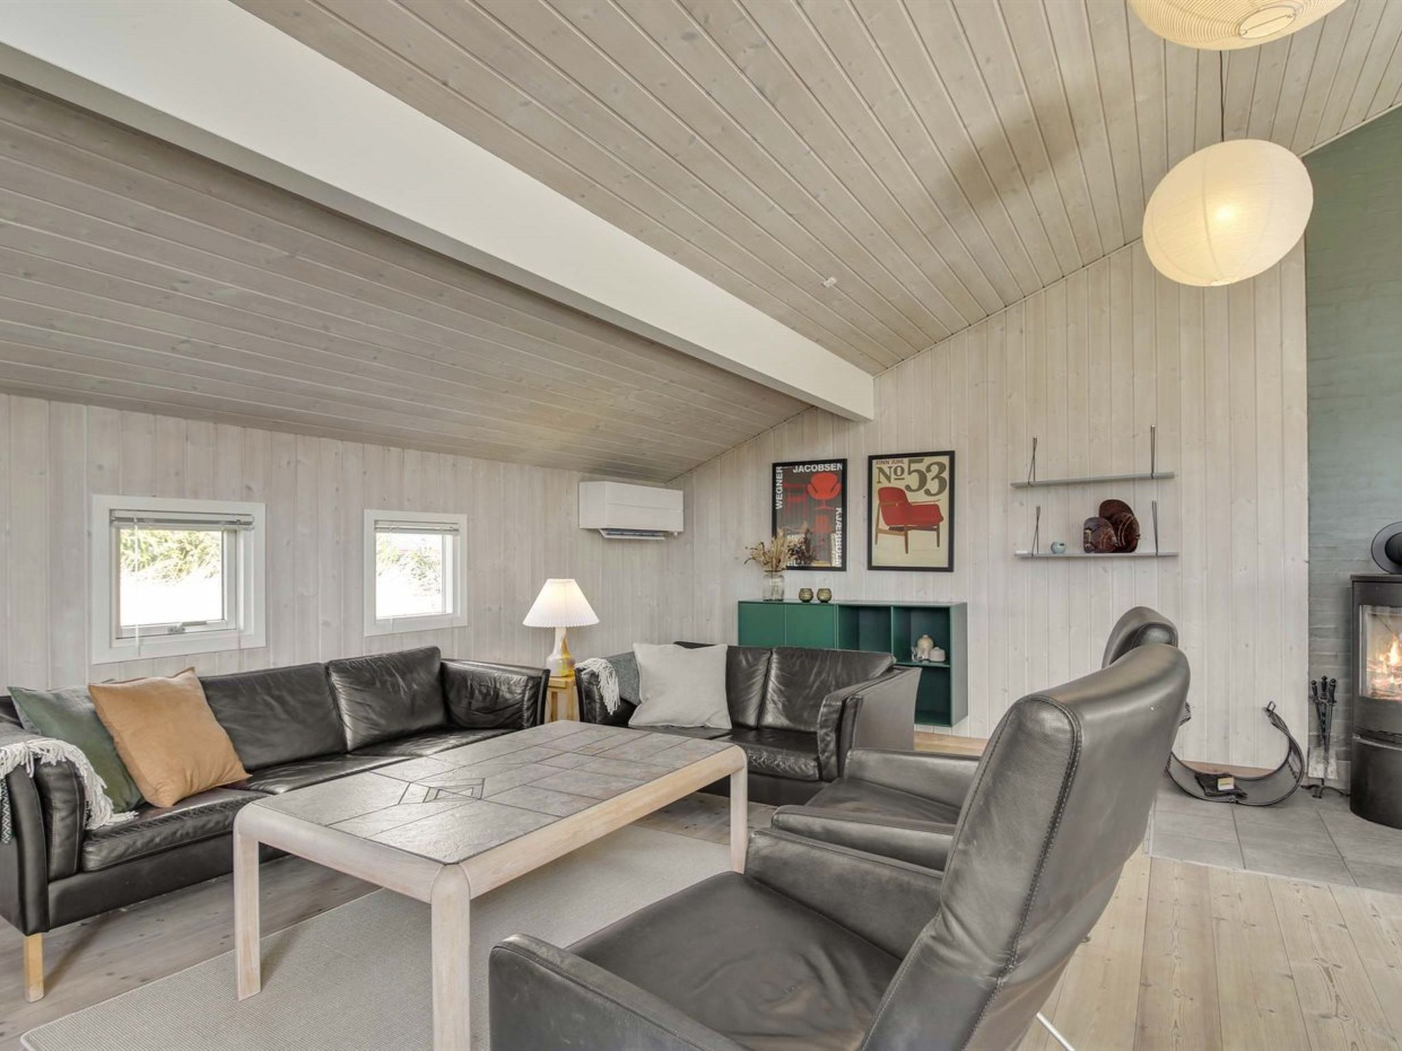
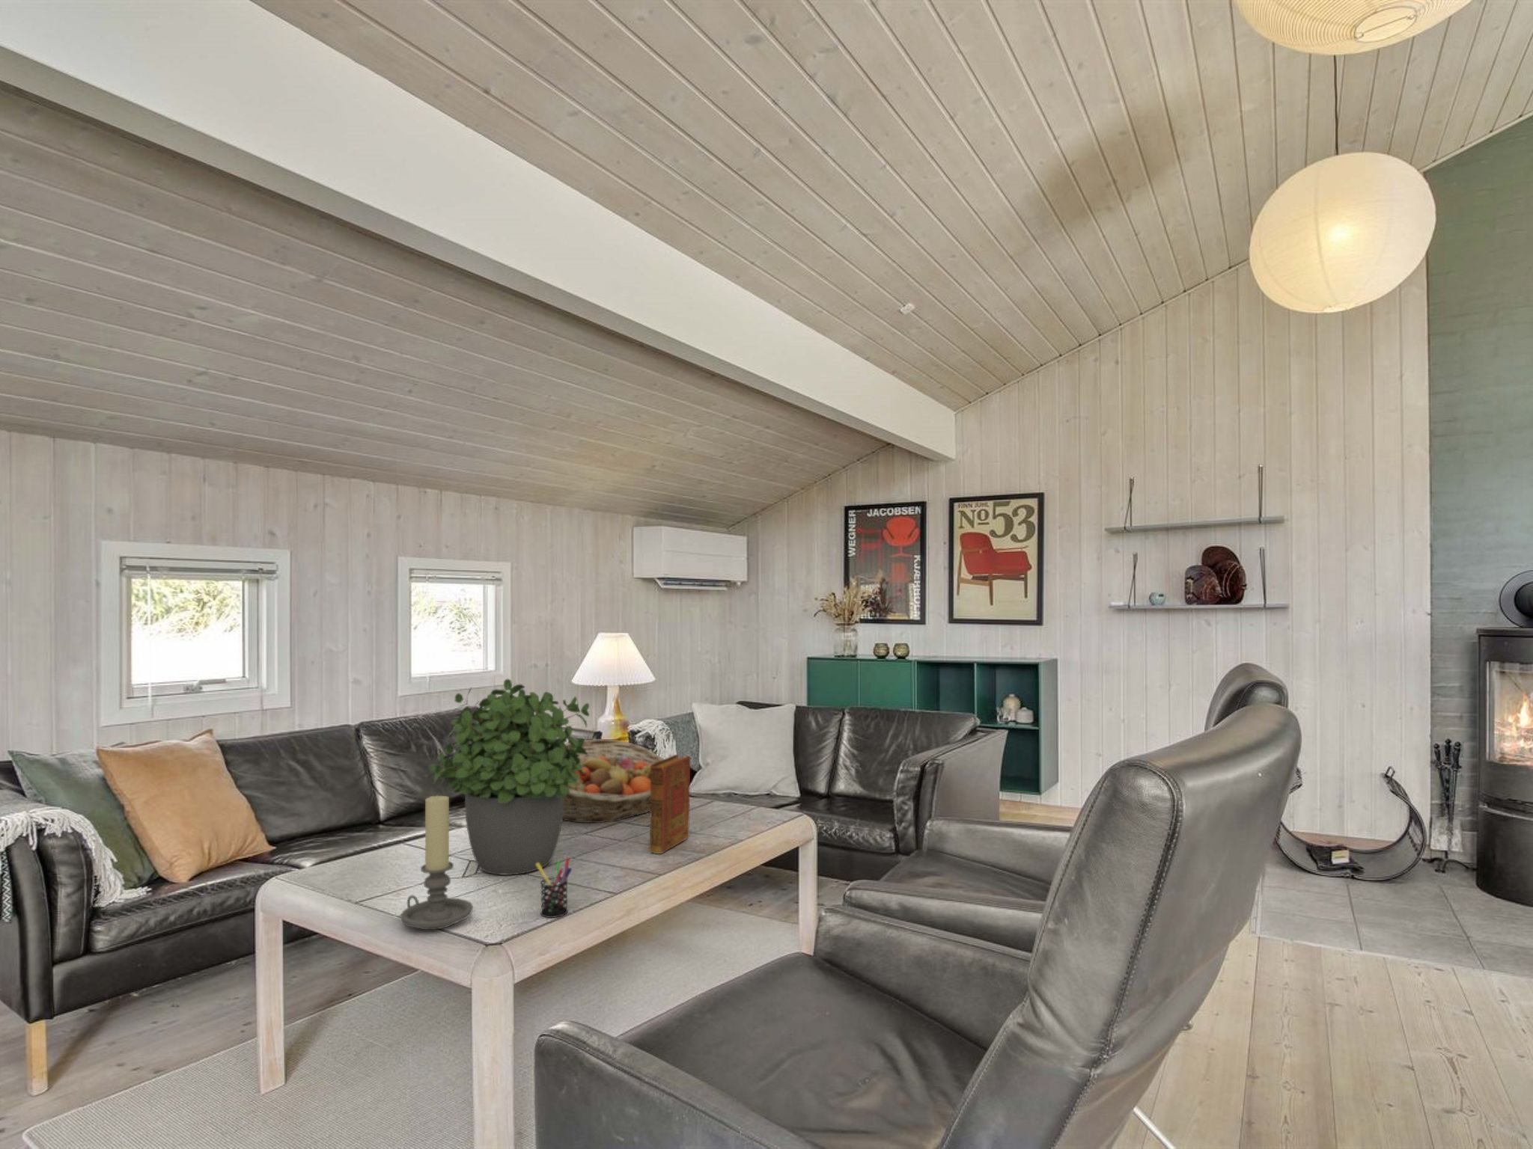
+ book (669, 801)
+ pen holder (556, 883)
+ candle holder (432, 857)
+ potted plant (512, 772)
+ fruit basket (604, 778)
